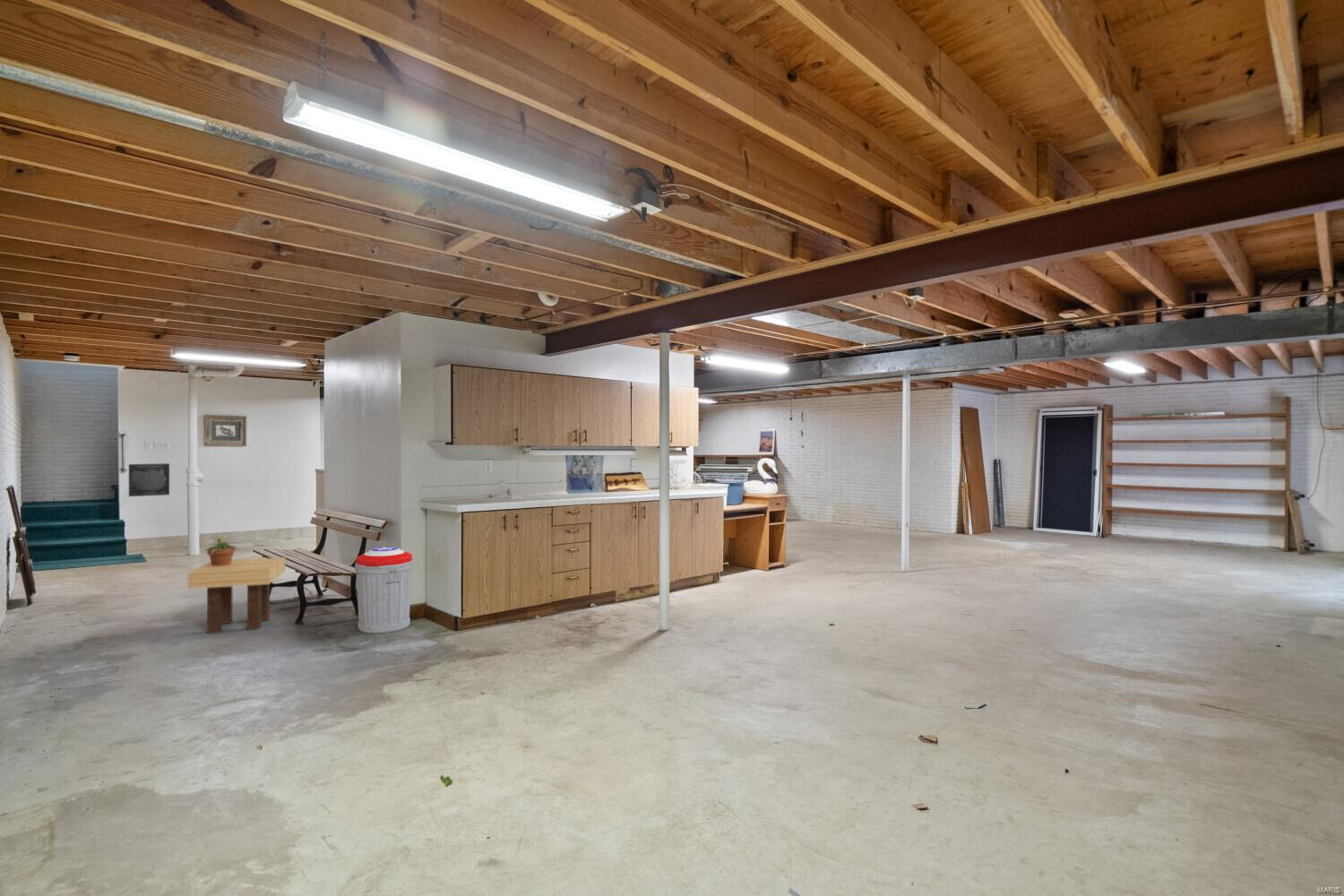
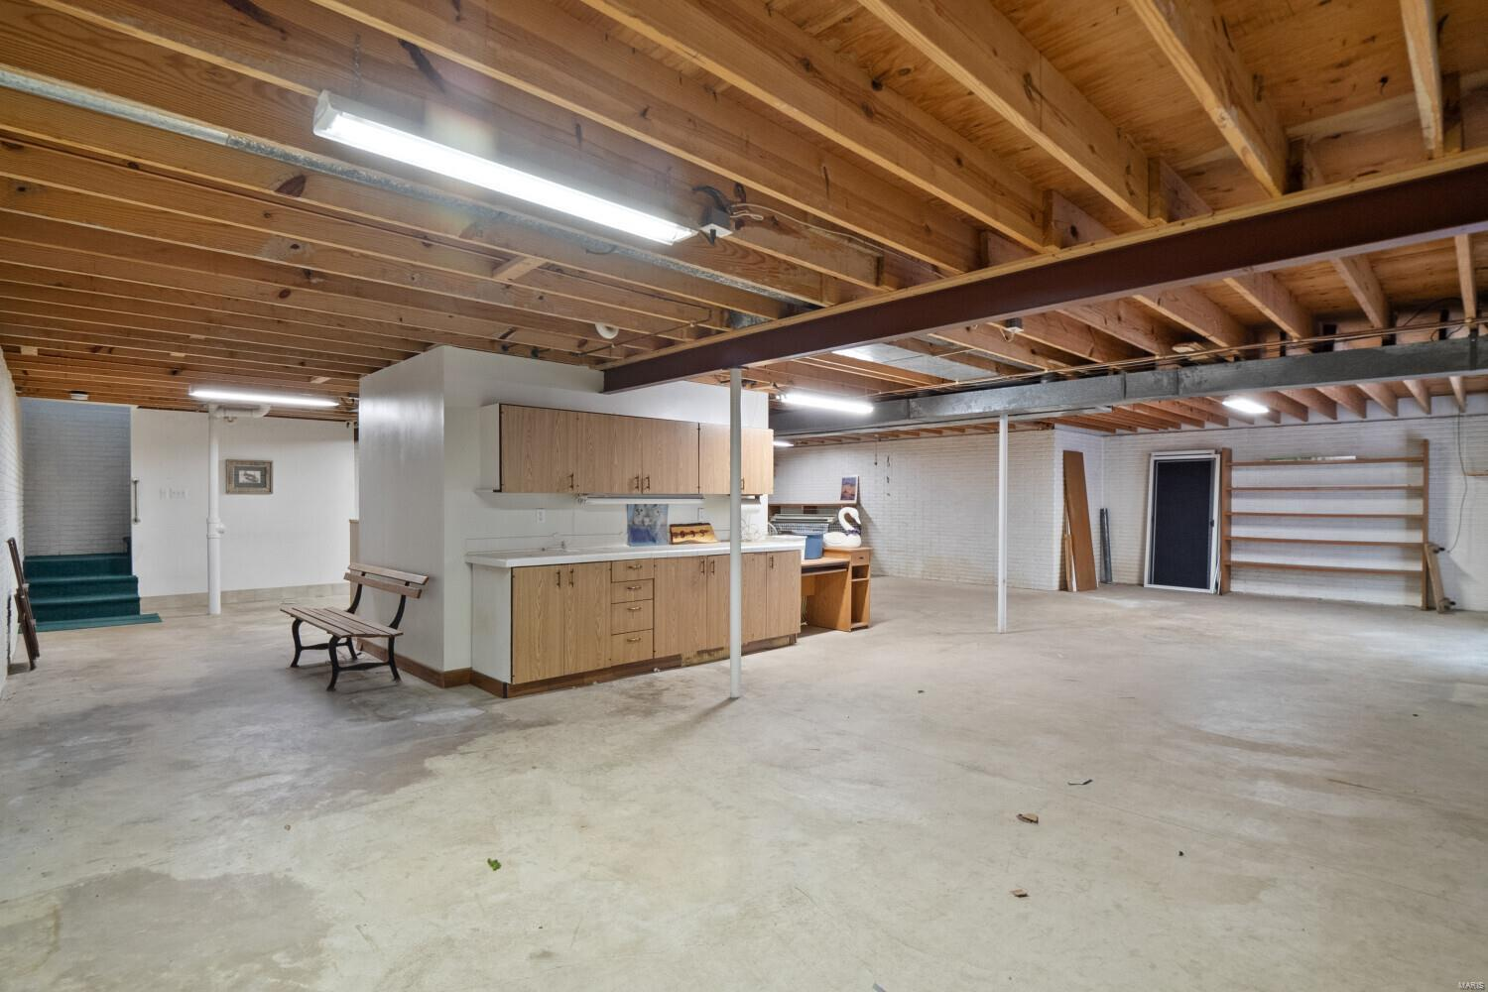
- wall art (149, 479)
- side table (247, 595)
- potted plant (220, 548)
- trash can (384, 587)
